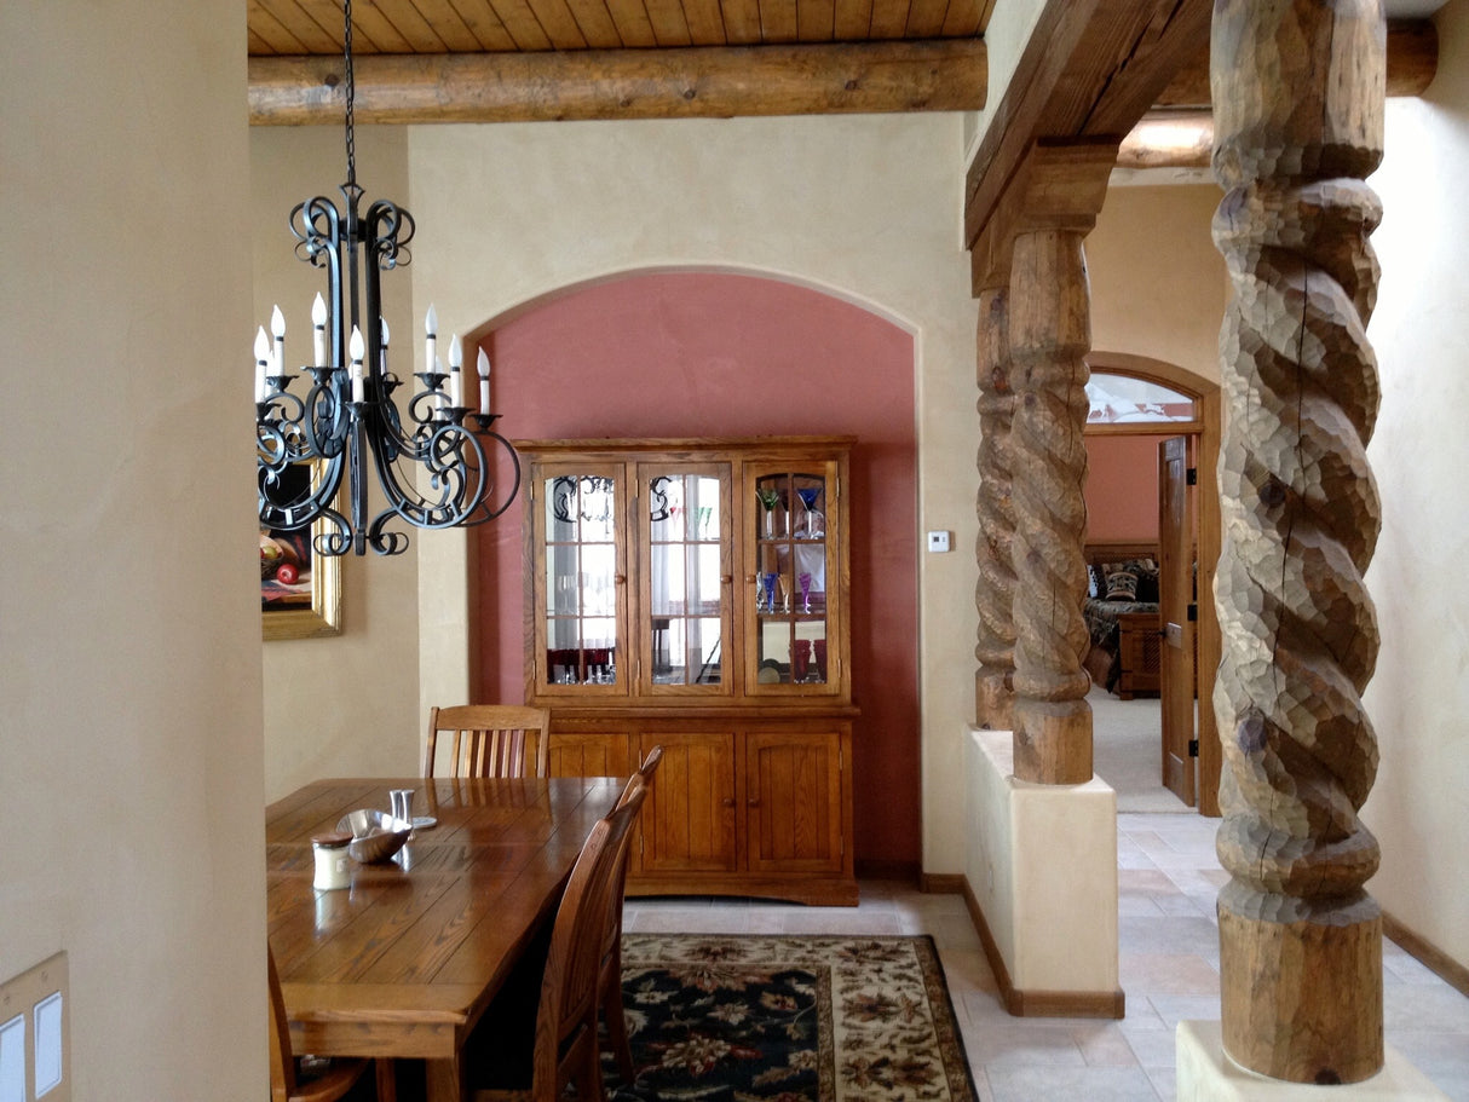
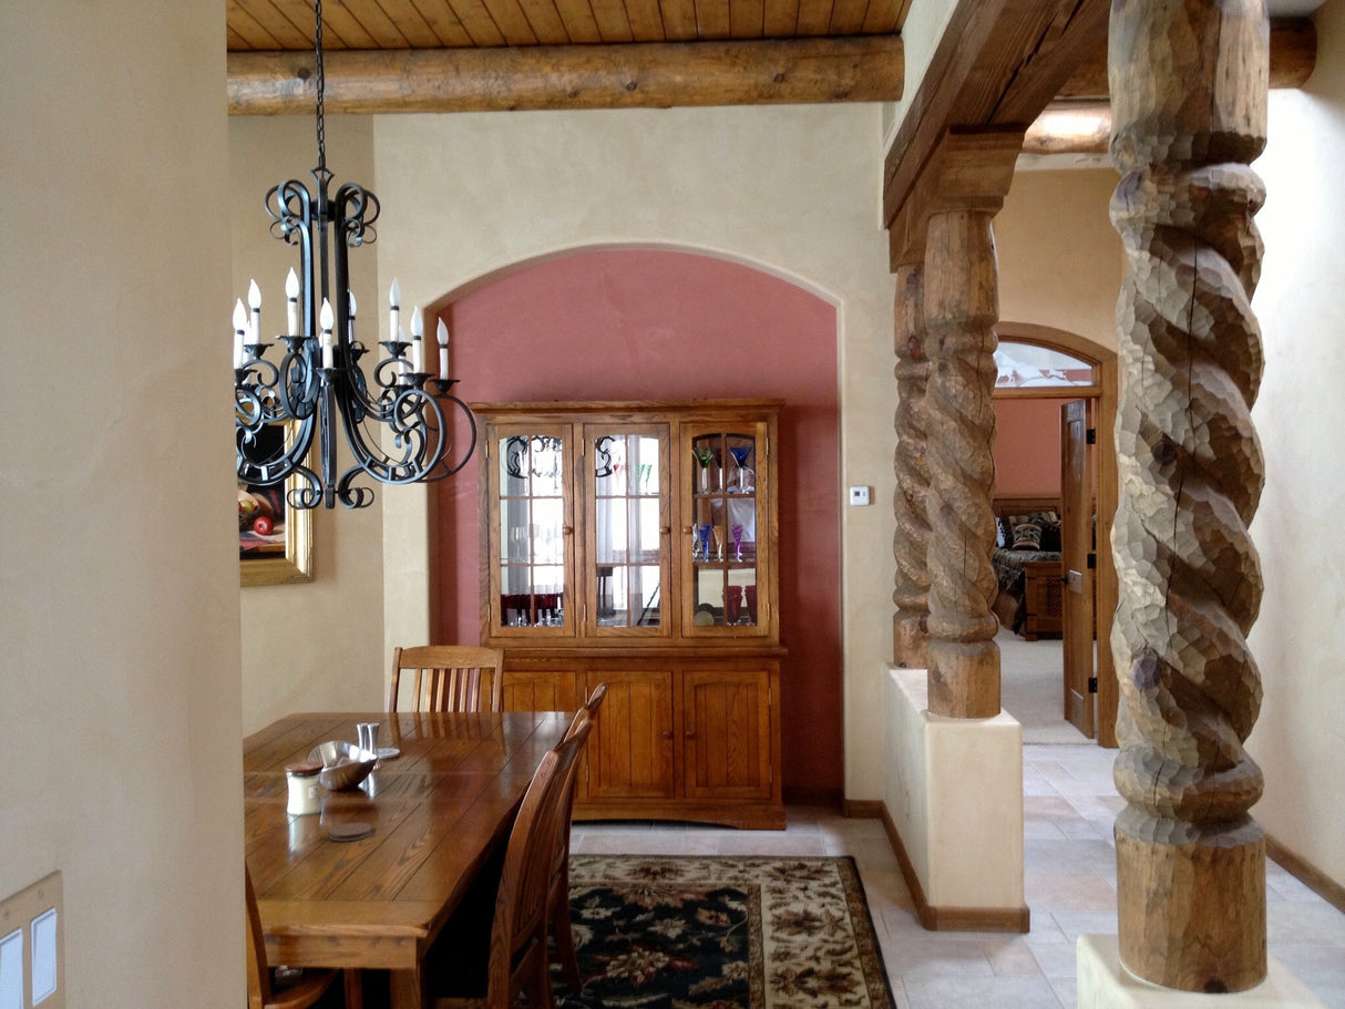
+ coaster (350, 831)
